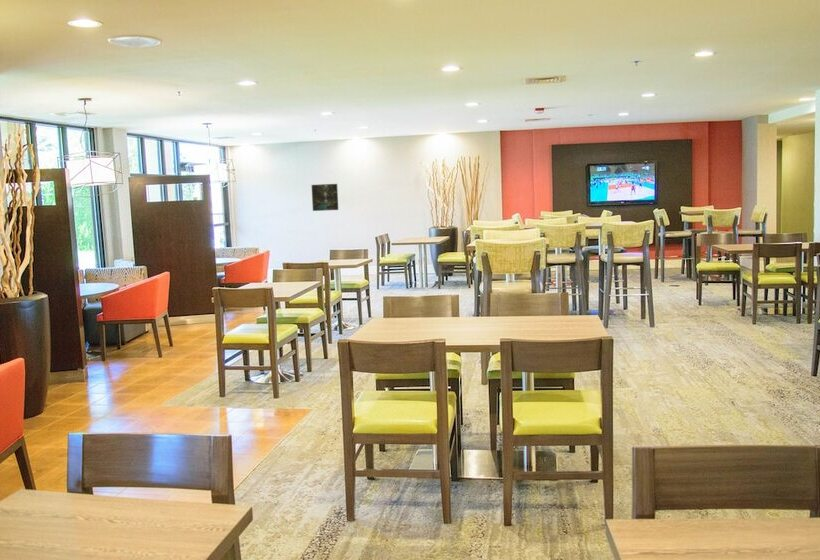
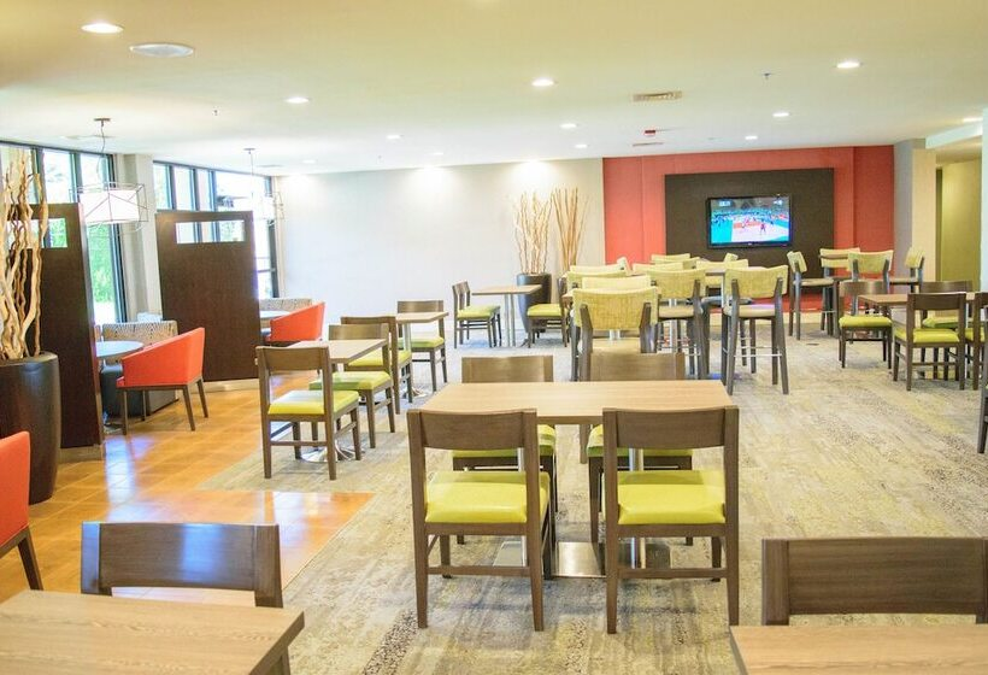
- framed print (324, 197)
